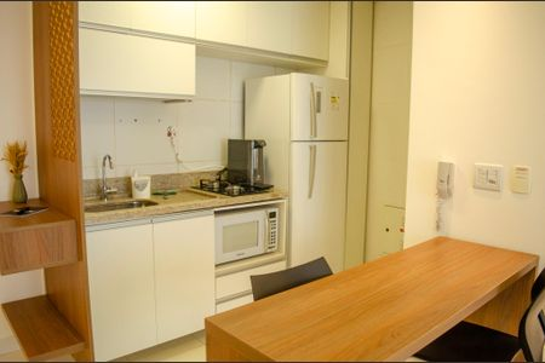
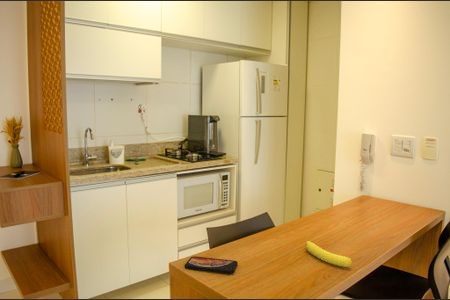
+ banana (324, 253)
+ smartphone (211, 264)
